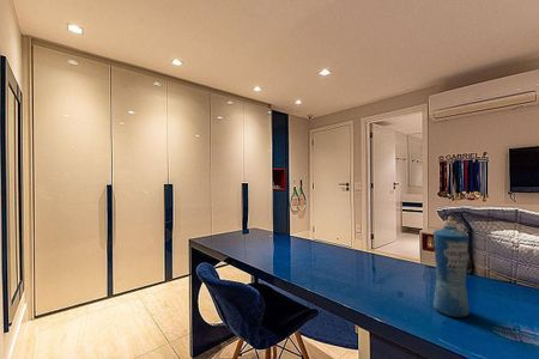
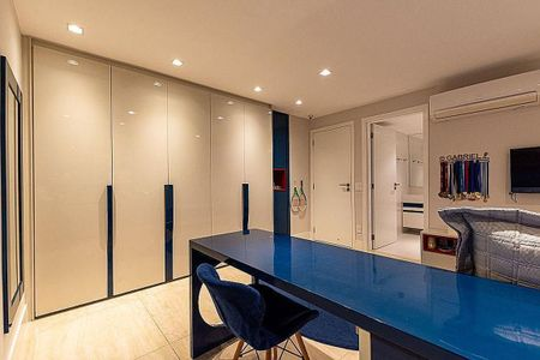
- squeeze bottle (450, 263)
